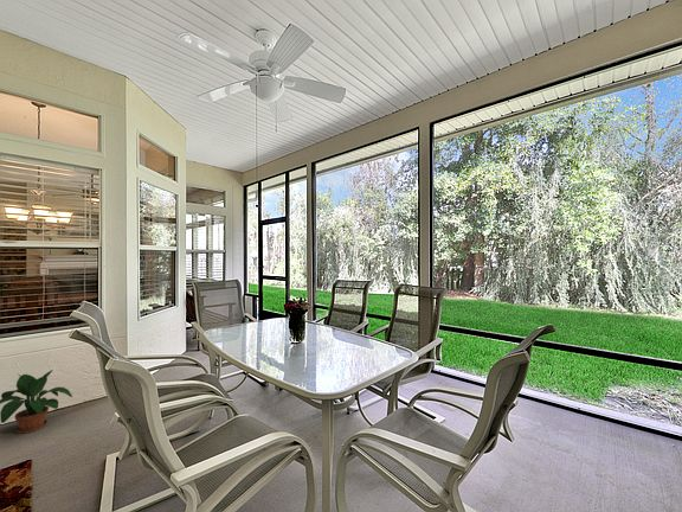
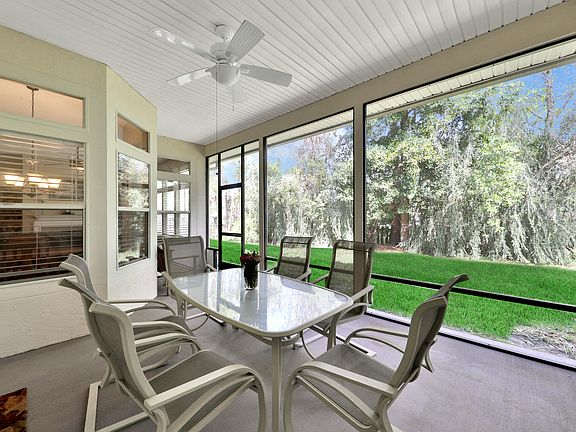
- potted plant (31, 395)
